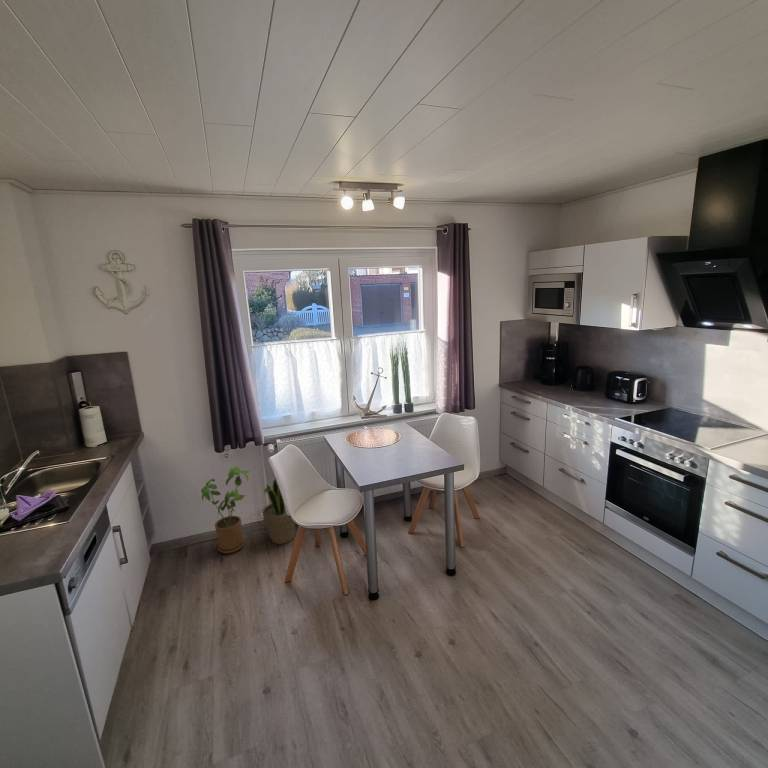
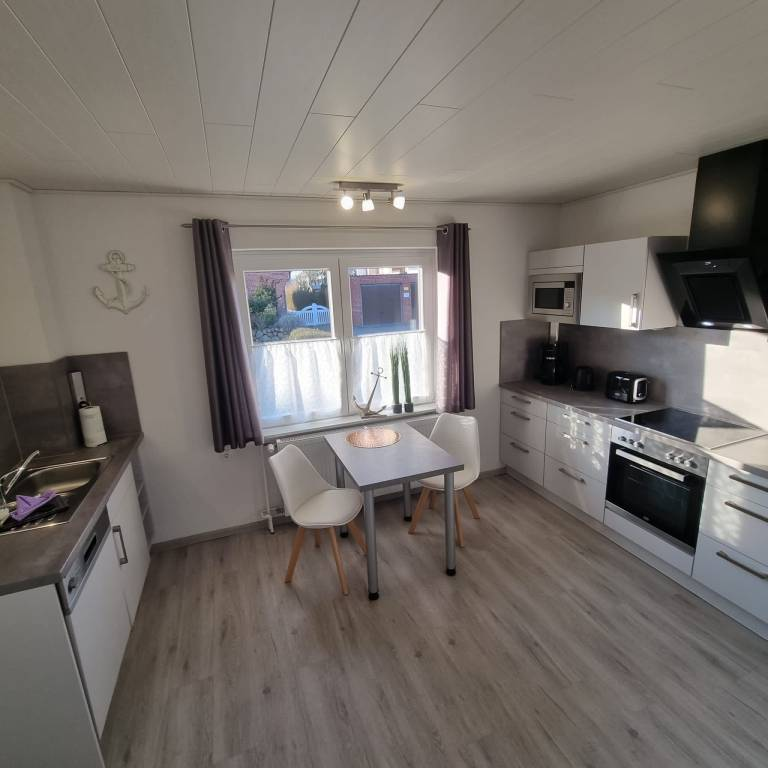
- potted plant (281, 507)
- house plant (228, 510)
